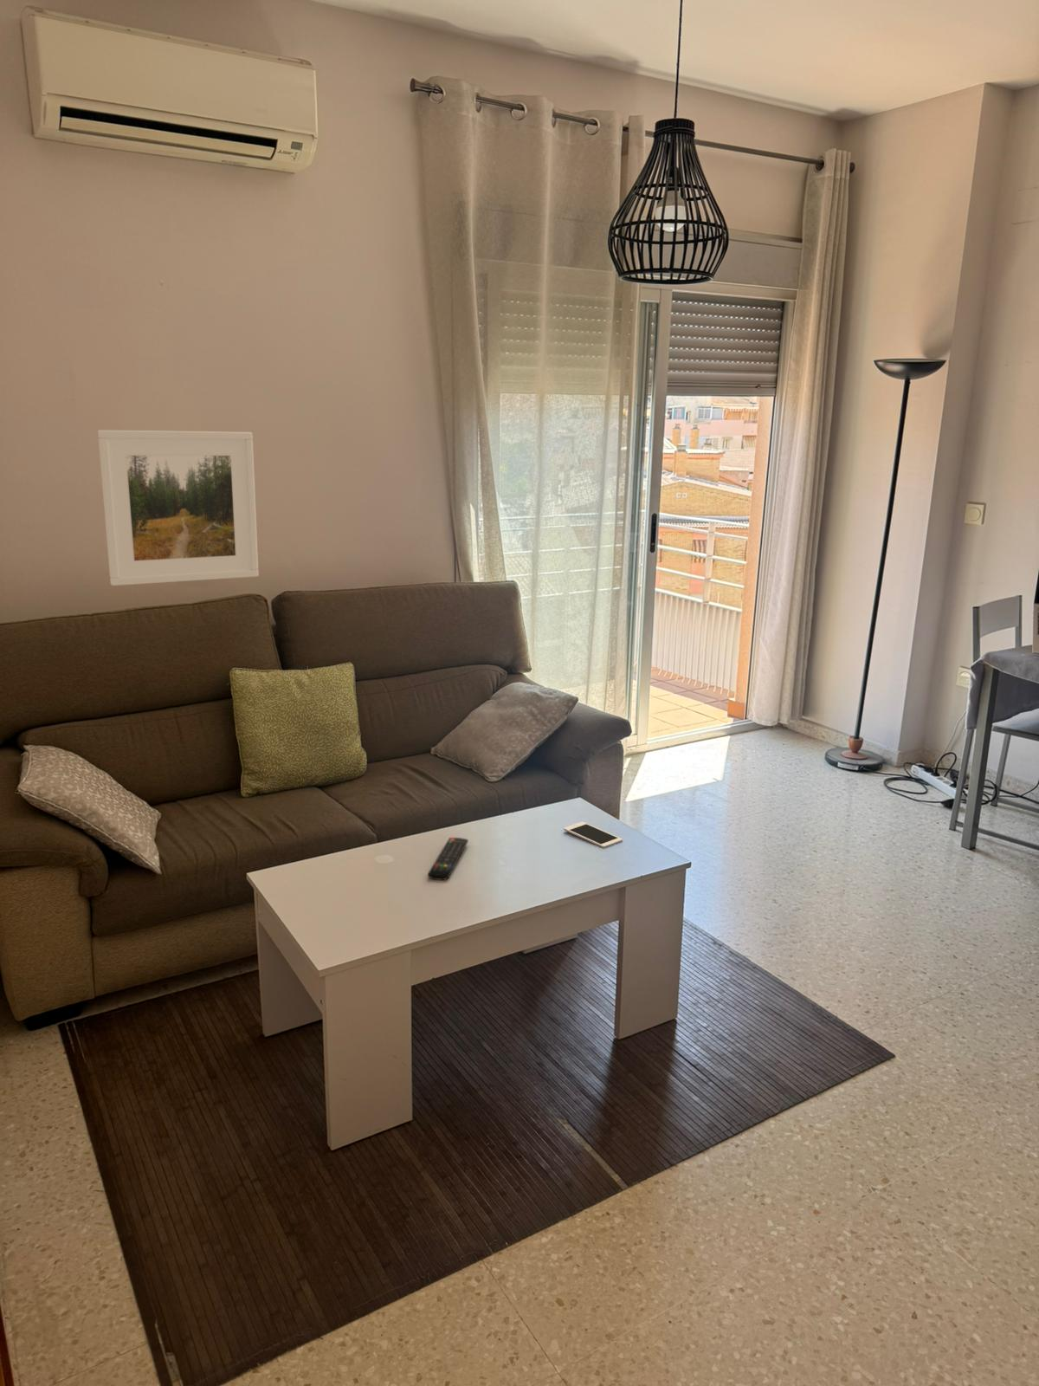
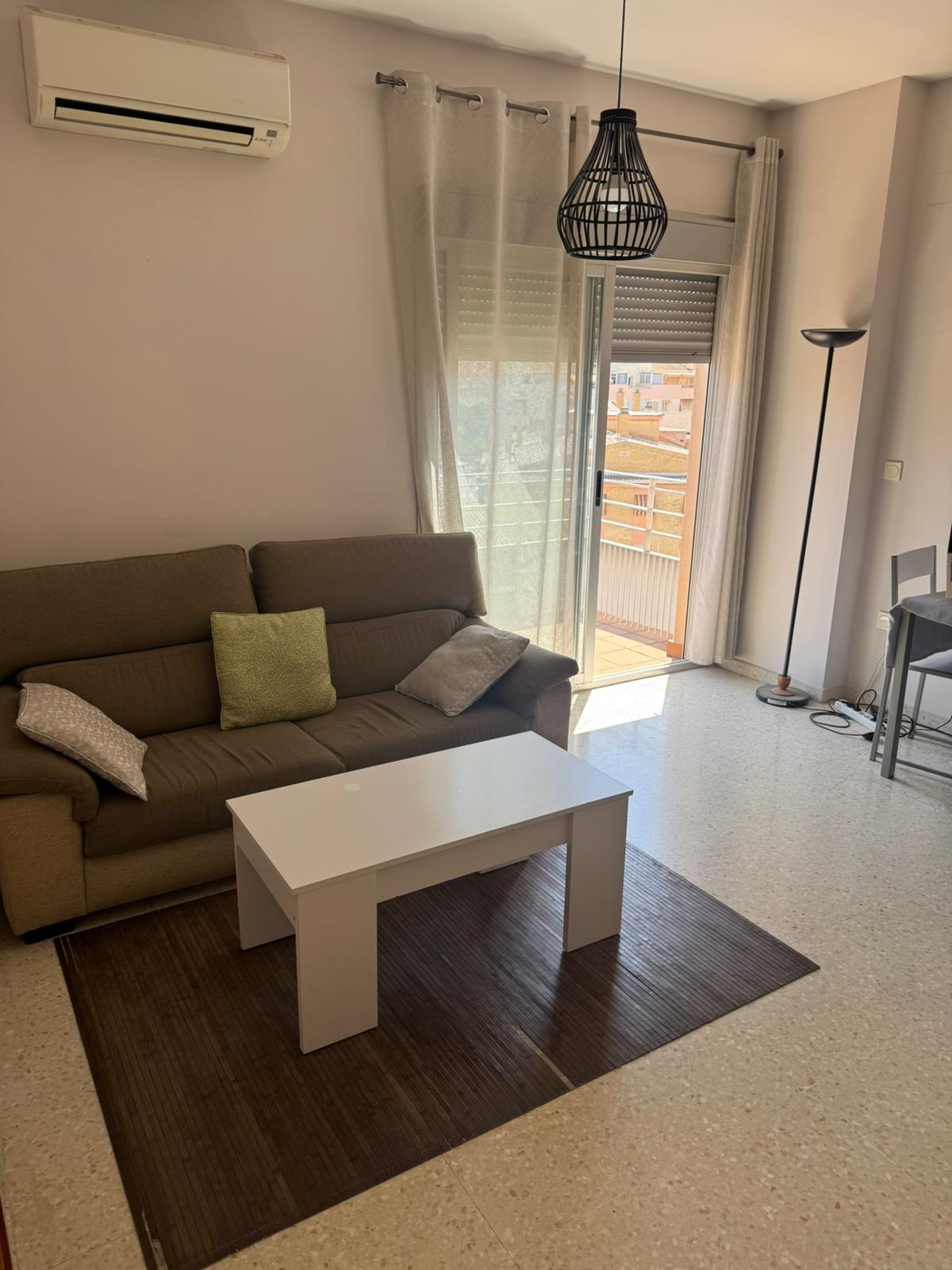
- cell phone (593, 834)
- remote control (449, 858)
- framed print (182, 506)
